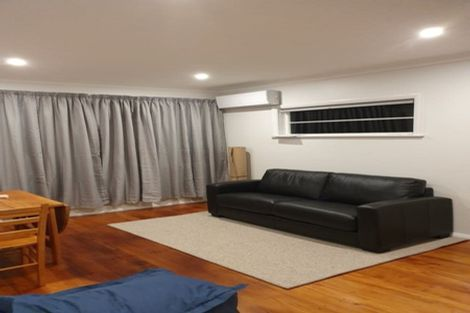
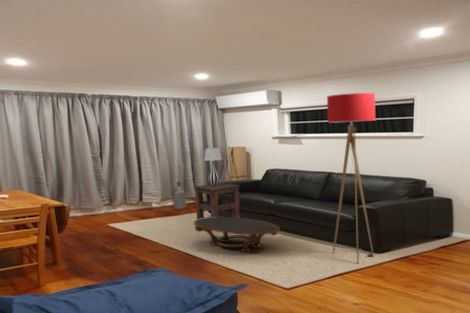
+ side table (217, 204)
+ watering can (178, 194)
+ coffee table (235, 235)
+ table lamp (213, 166)
+ floor lamp (351, 176)
